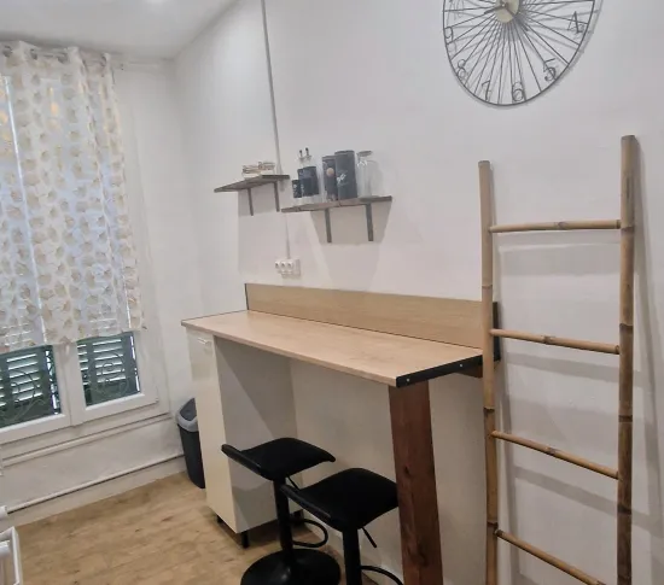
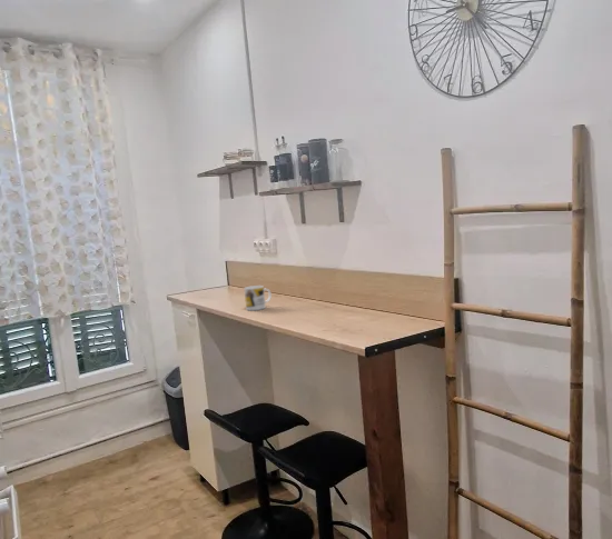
+ mug (258, 297)
